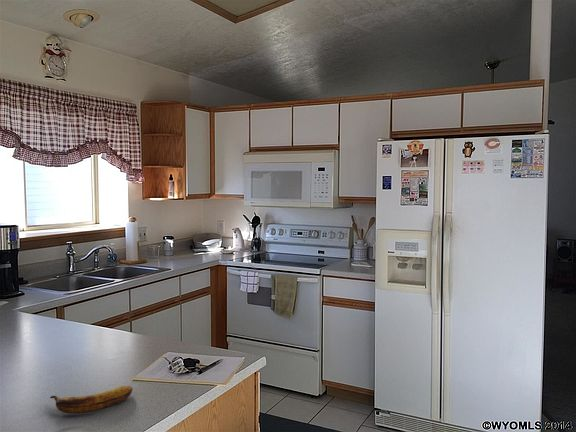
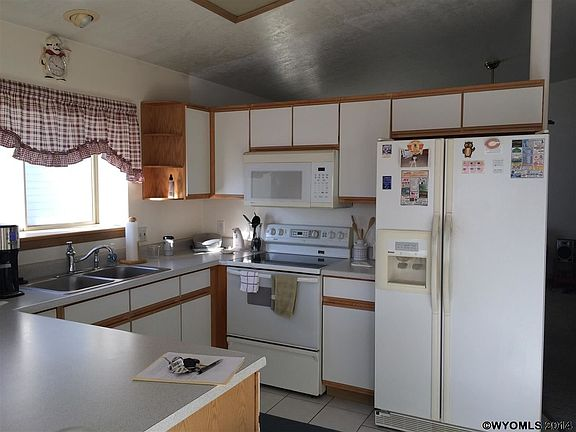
- banana (94, 397)
